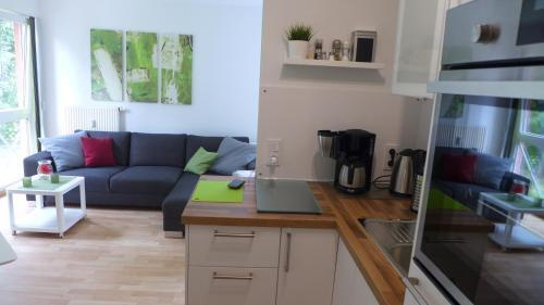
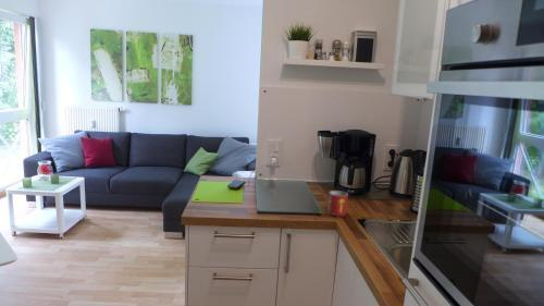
+ mug (336, 201)
